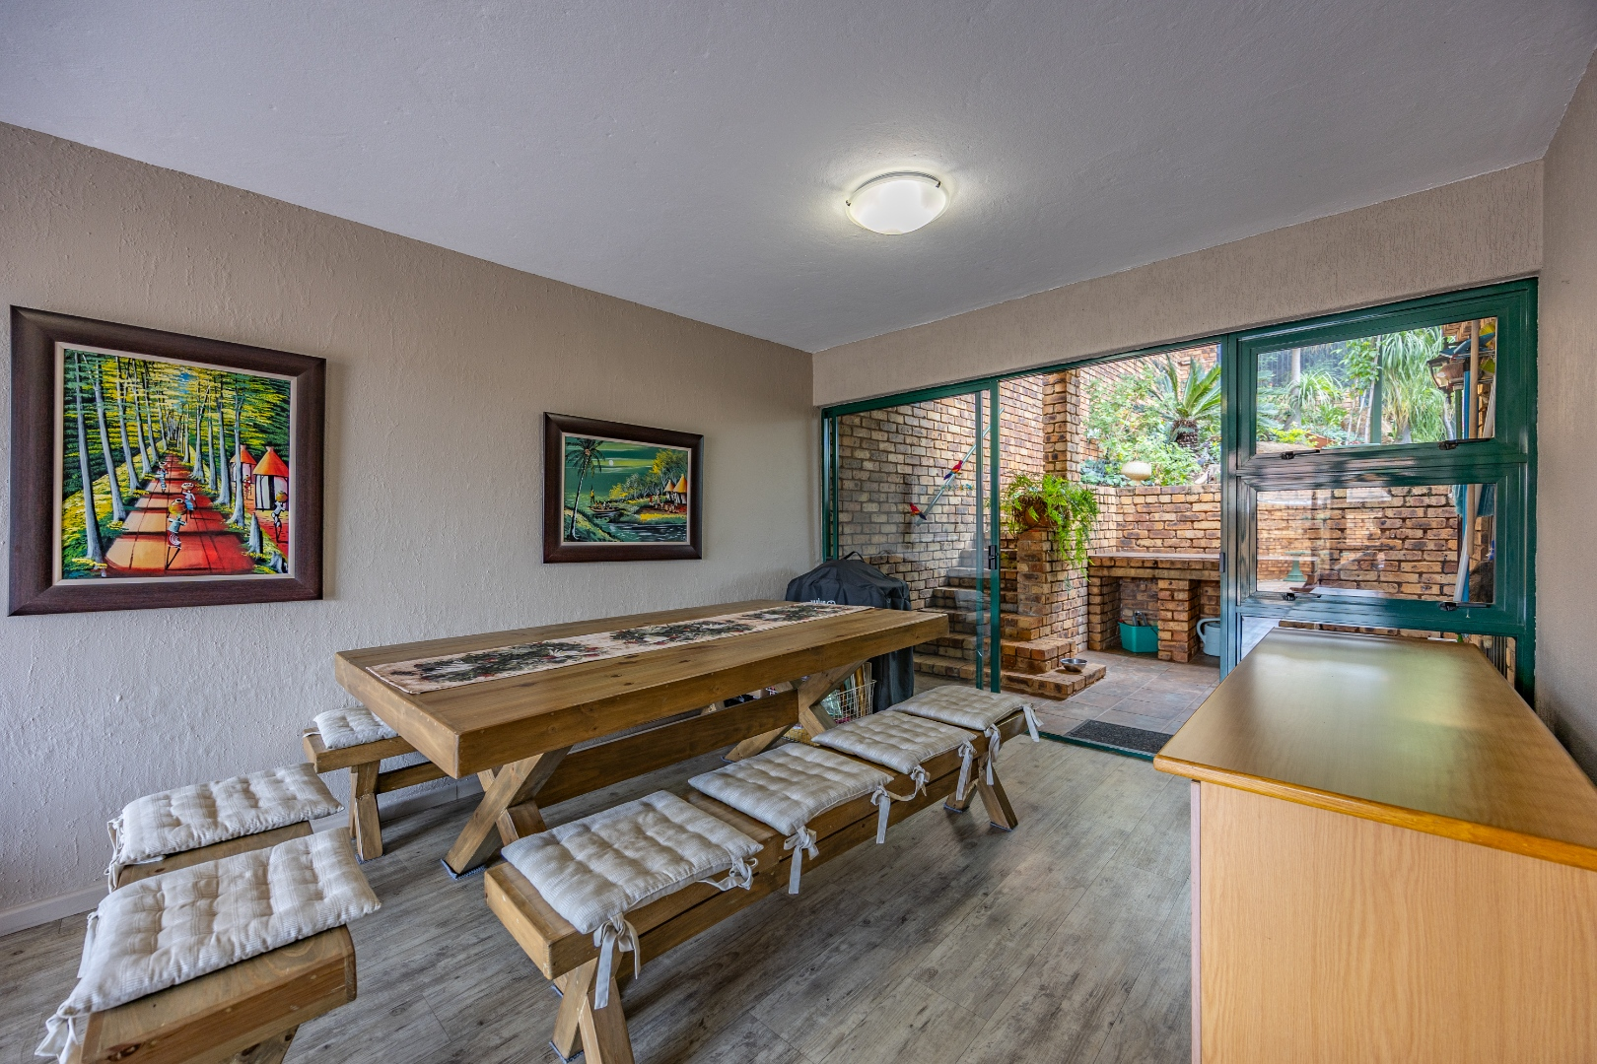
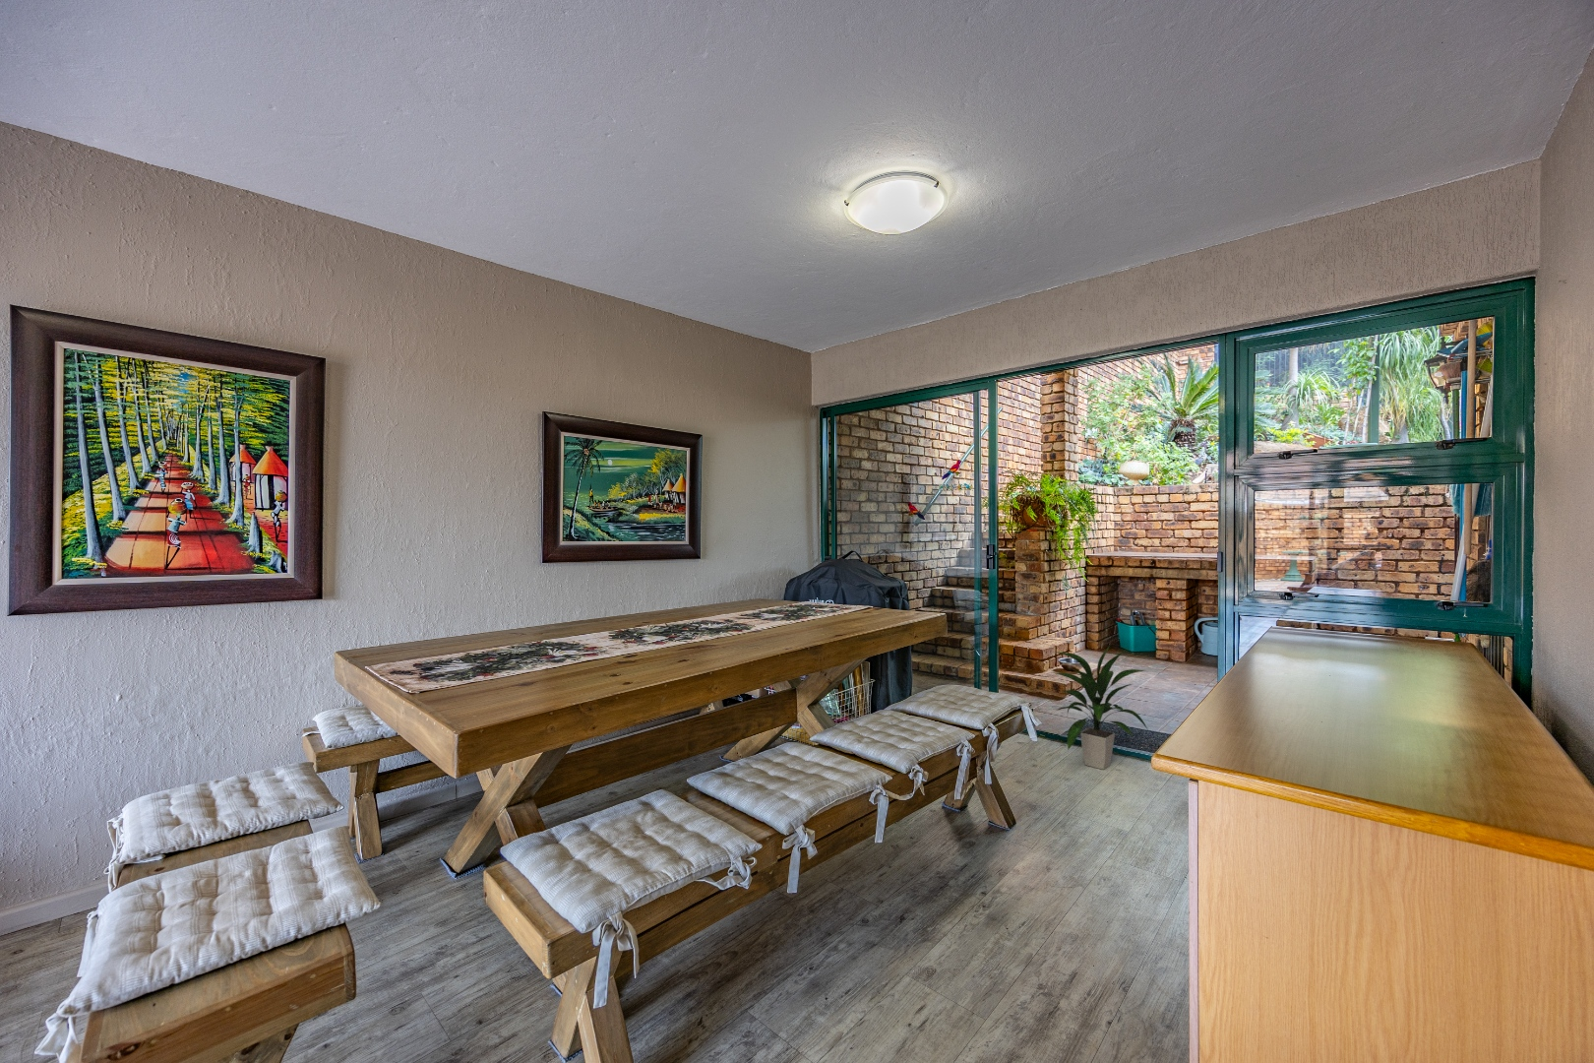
+ indoor plant (1094, 704)
